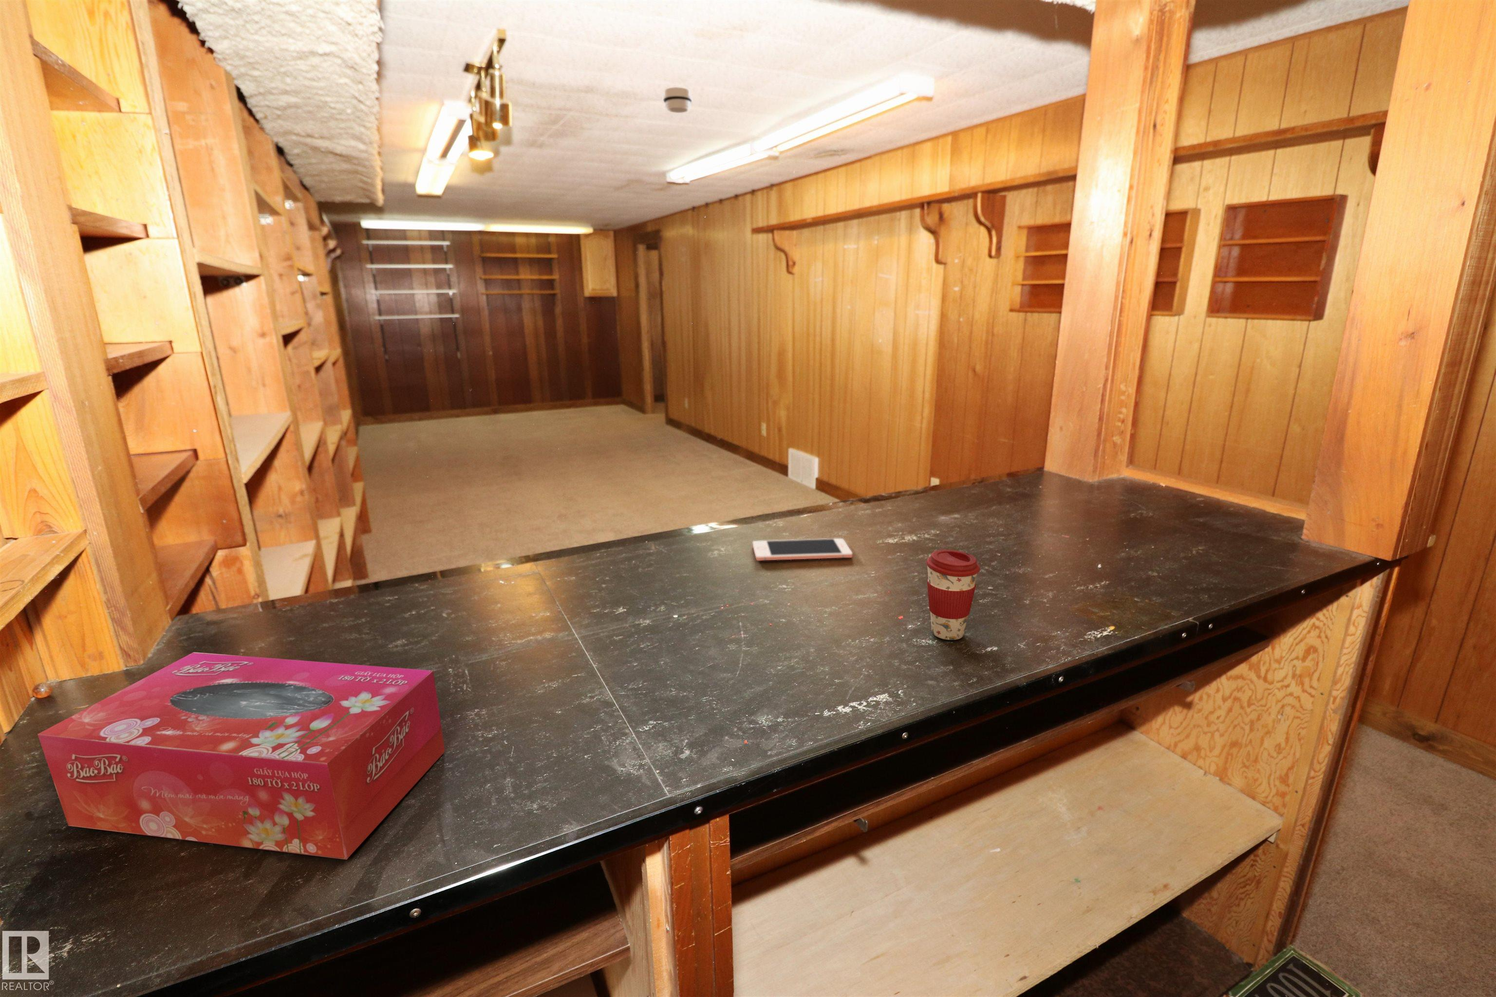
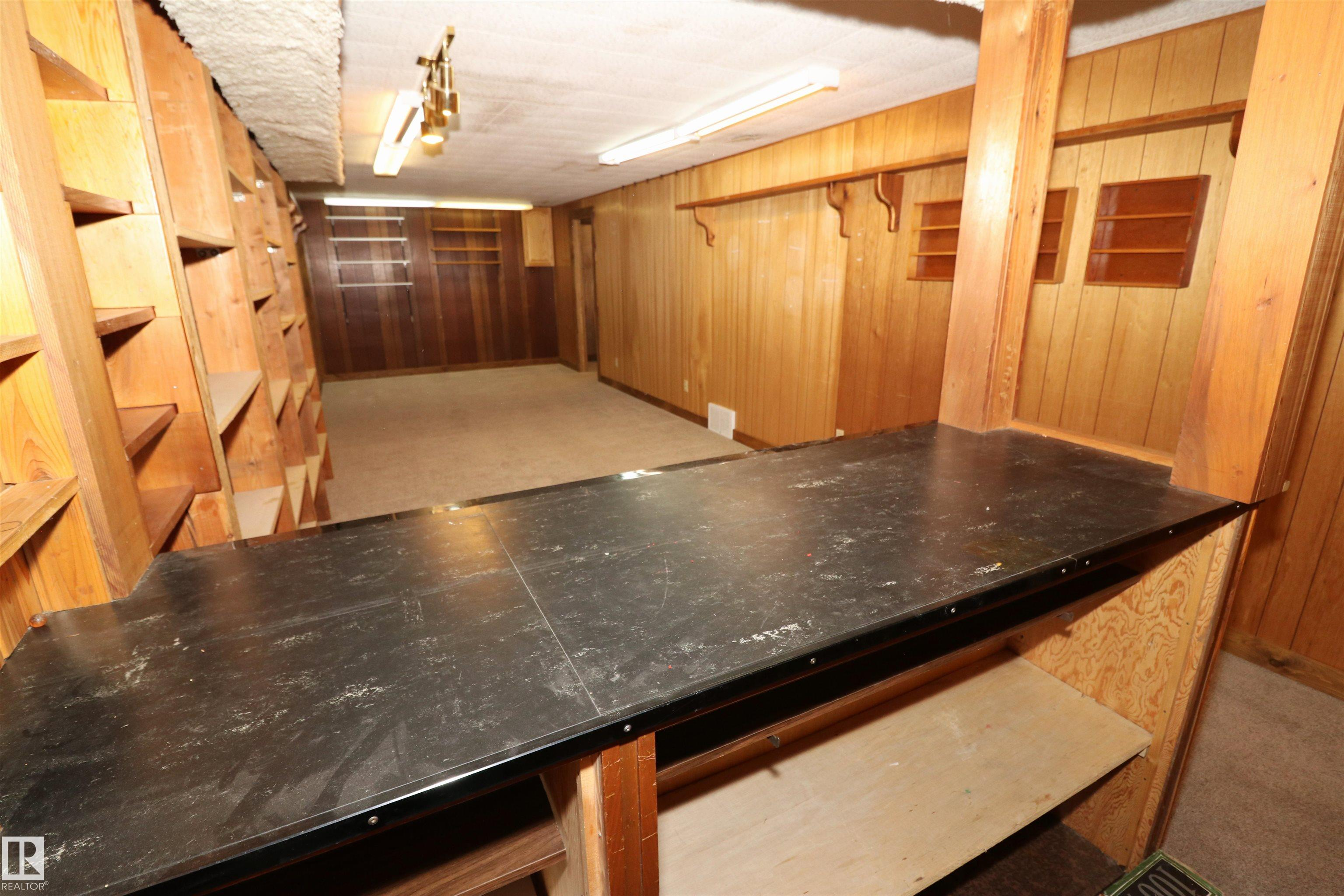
- coffee cup (951, 595)
- cell phone (801, 550)
- tissue box (260, 743)
- smoke detector (678, 100)
